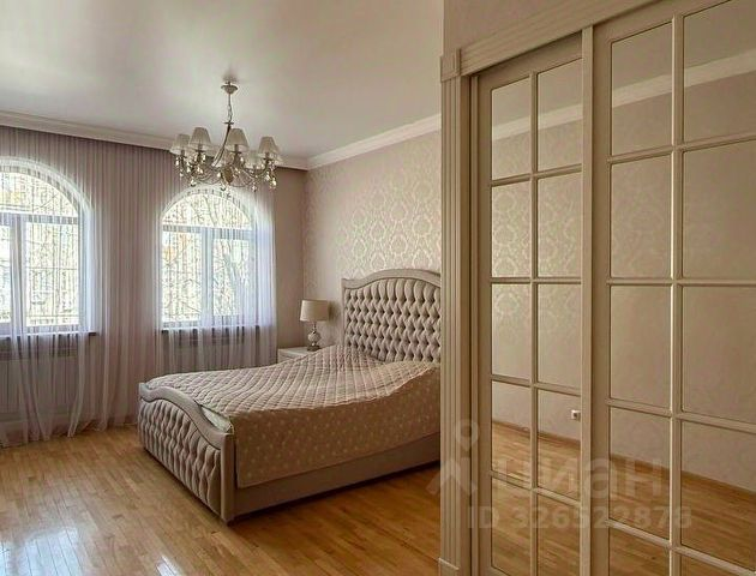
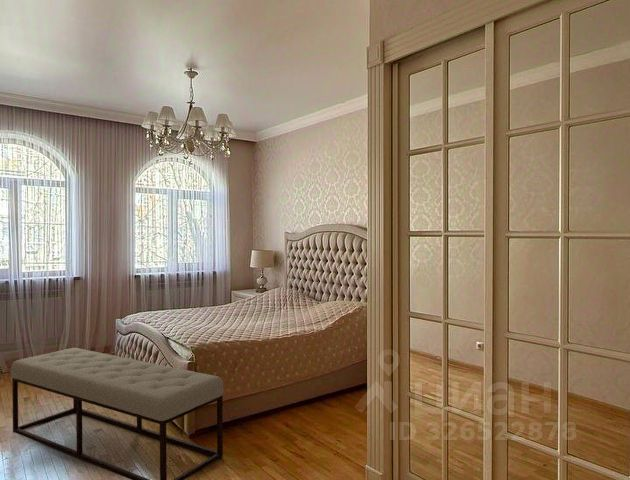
+ bench (111, 405)
